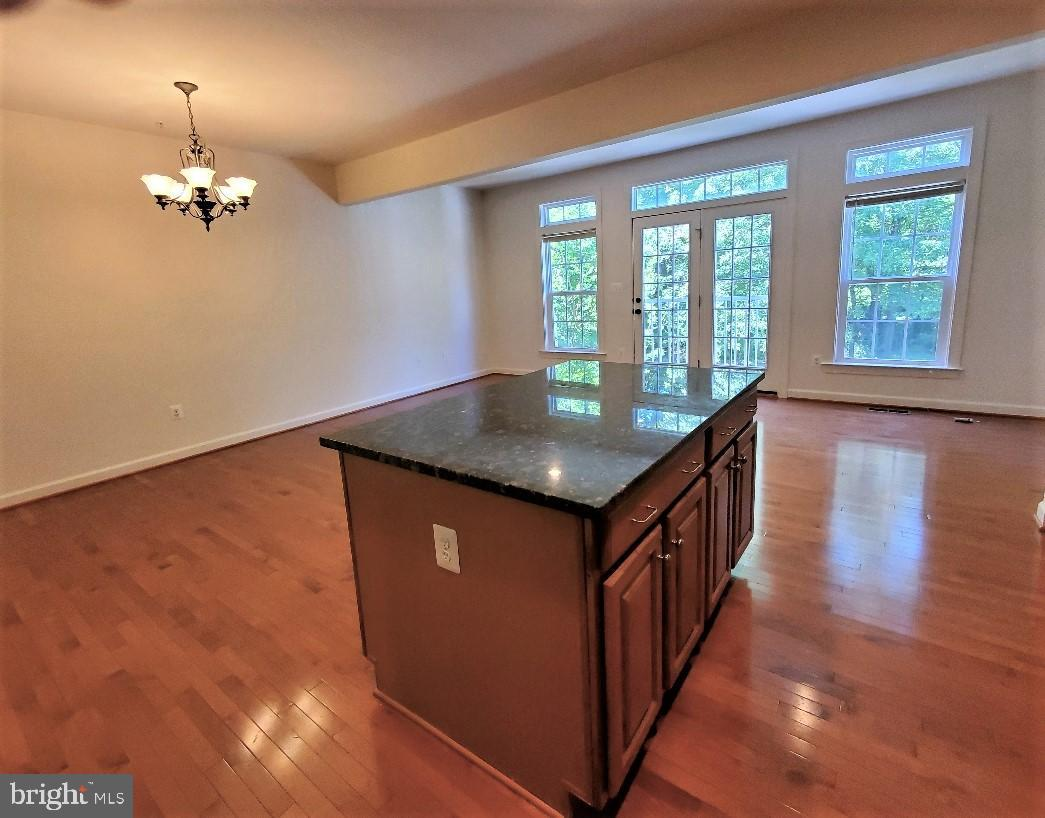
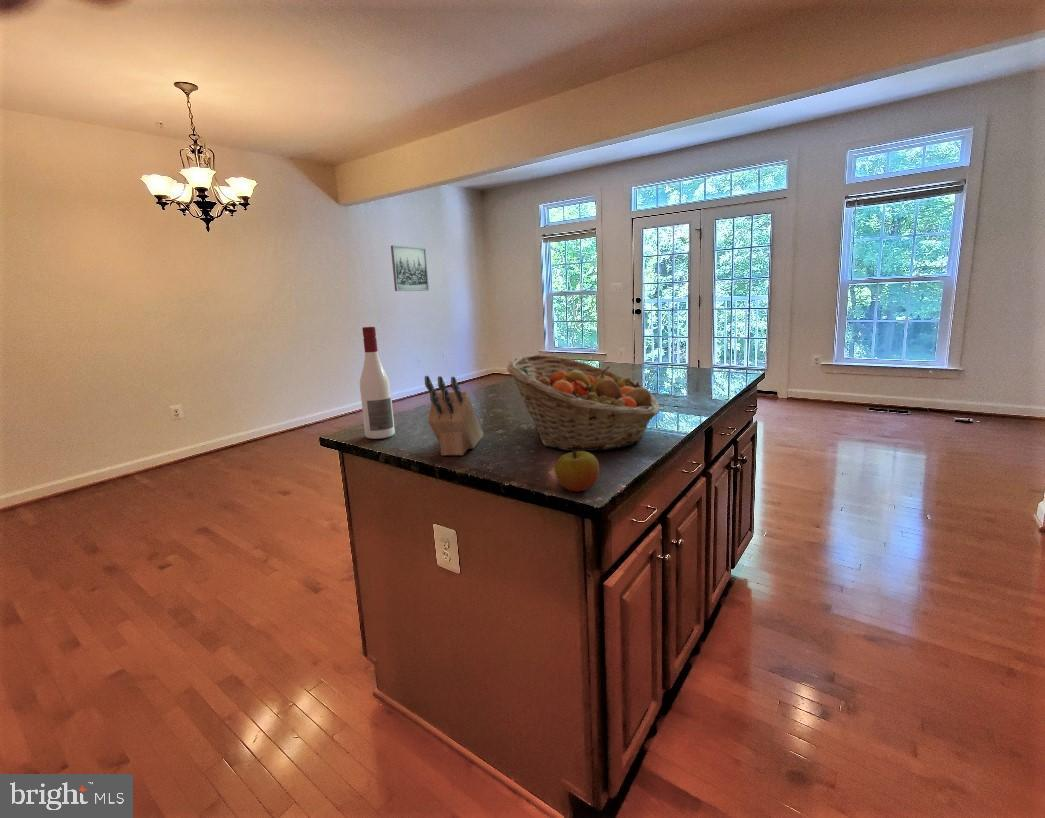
+ knife block (454, 410)
+ fruit basket (583, 395)
+ apple (576, 470)
+ alcohol (374, 382)
+ wall art (410, 269)
